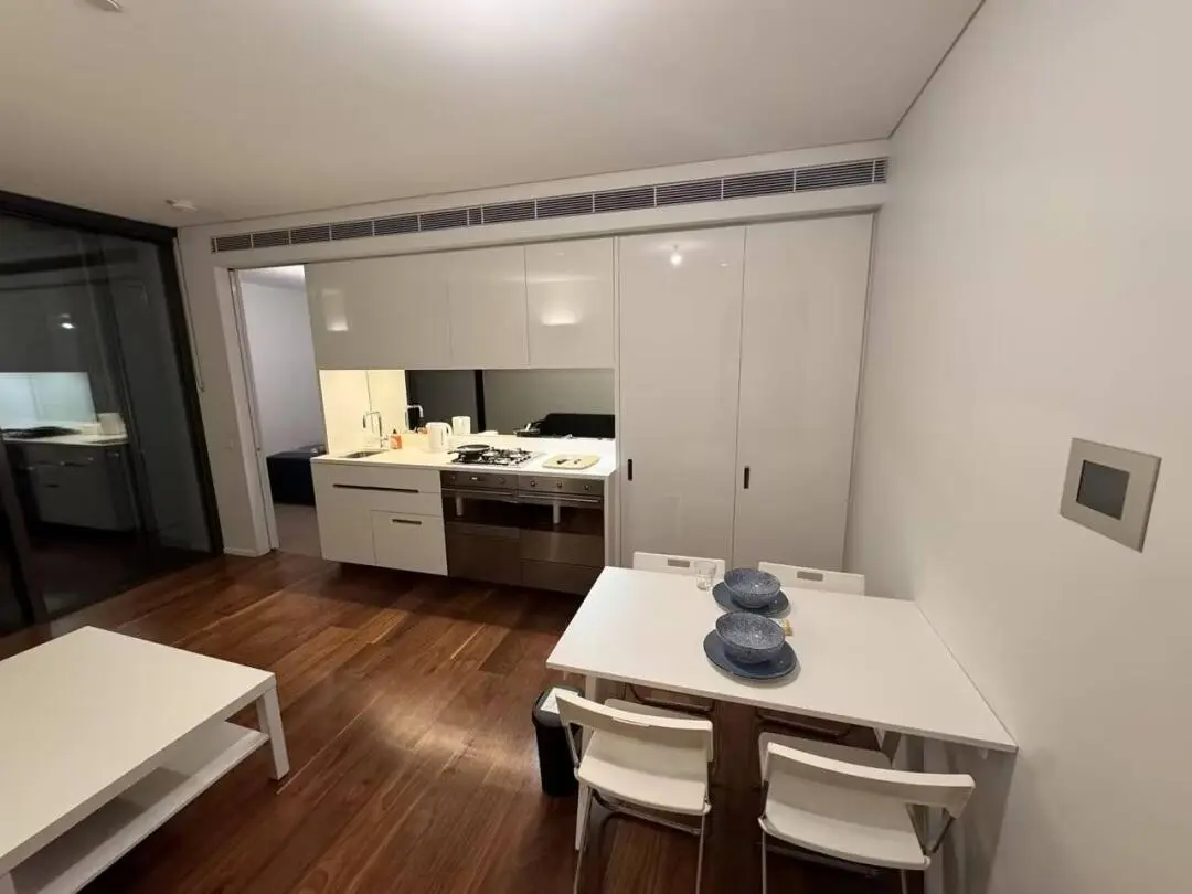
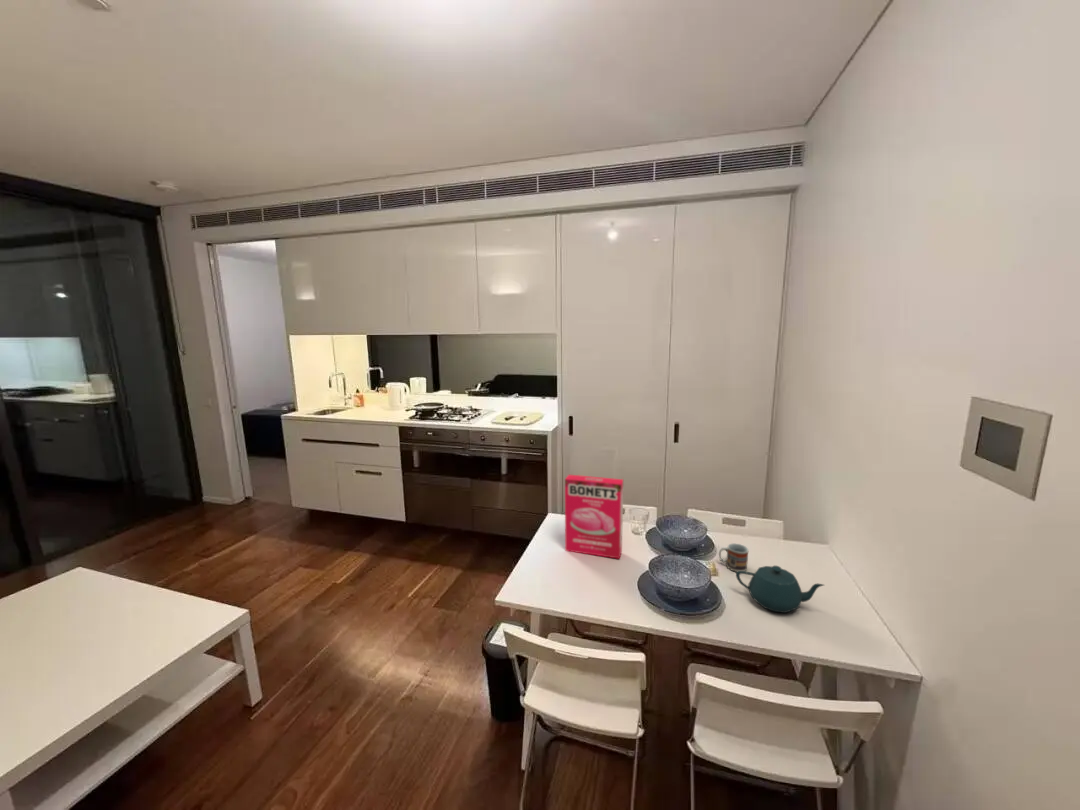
+ teapot (778, 585)
+ cereal box (593, 515)
+ cup (733, 556)
